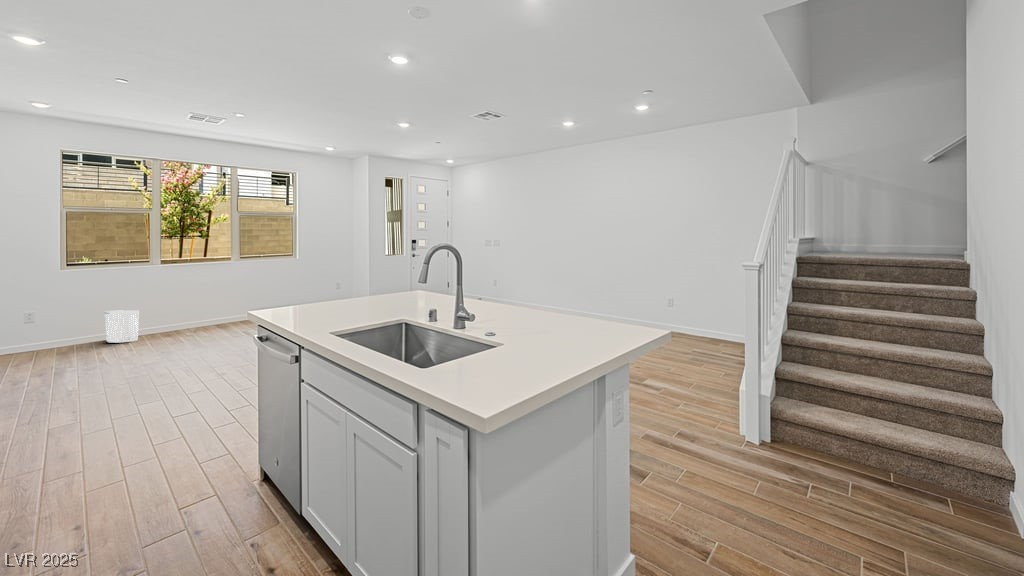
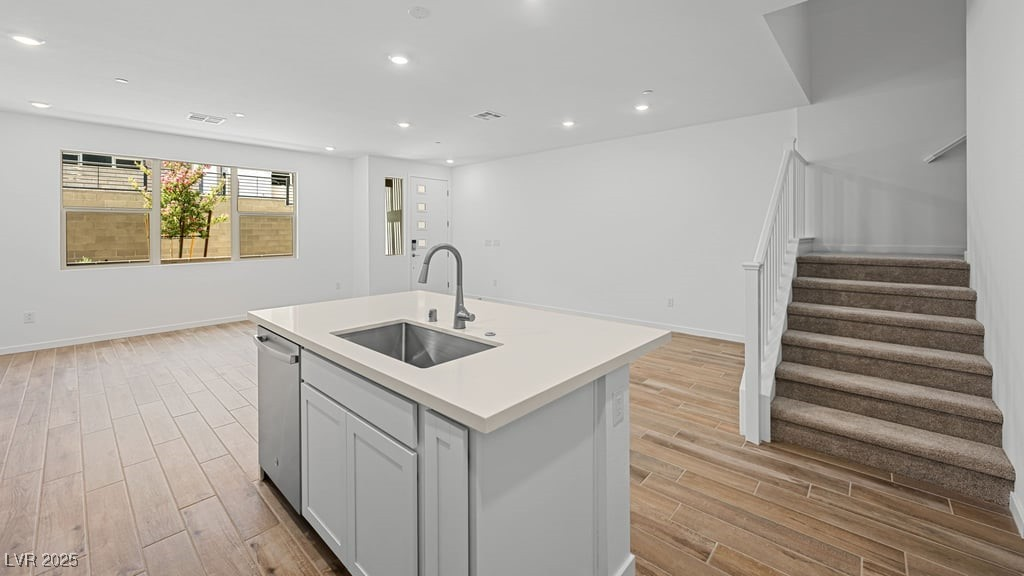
- waste bin (122, 326)
